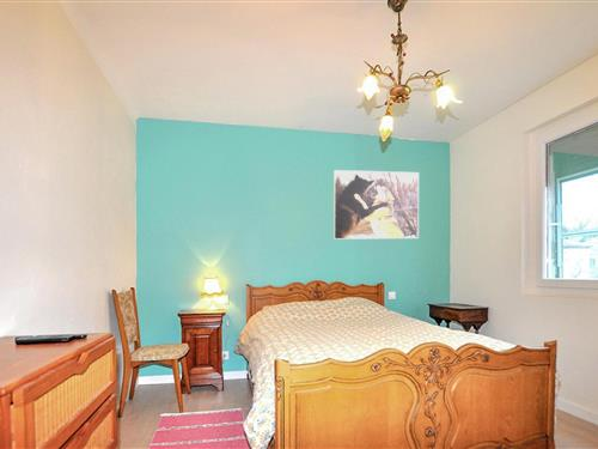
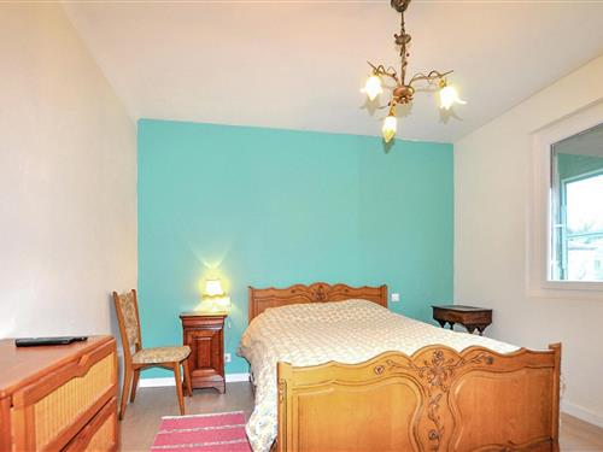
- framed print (377, 205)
